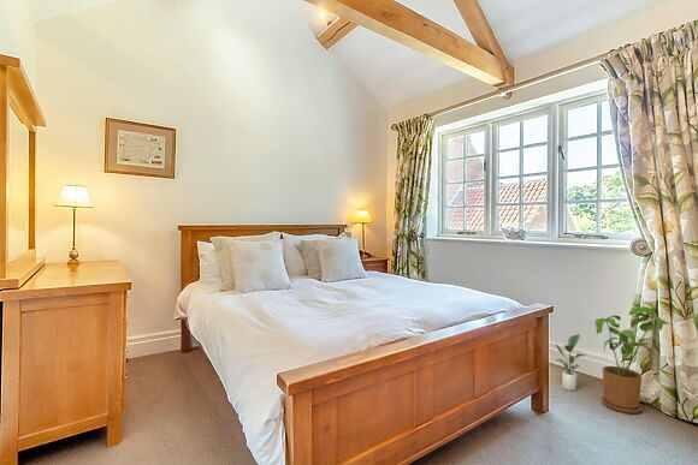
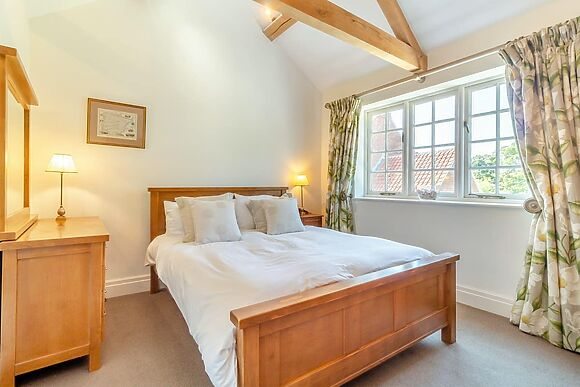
- house plant (623, 357)
- potted plant (567, 362)
